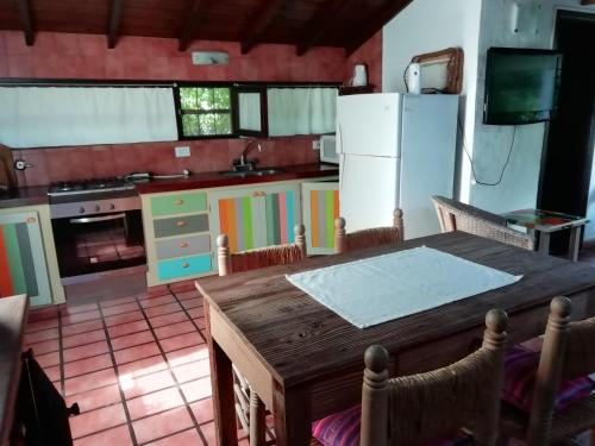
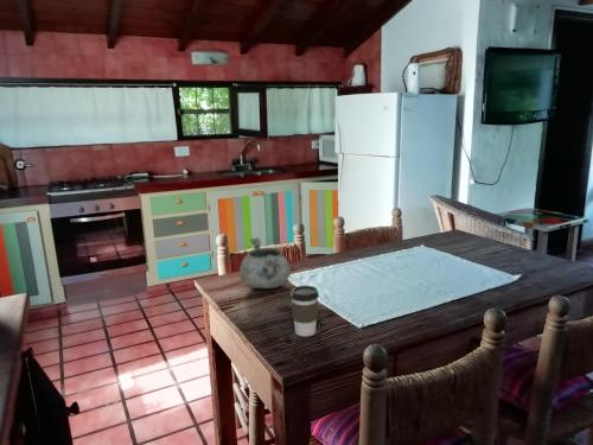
+ coffee cup (305, 311)
+ decorative bowl (264, 265)
